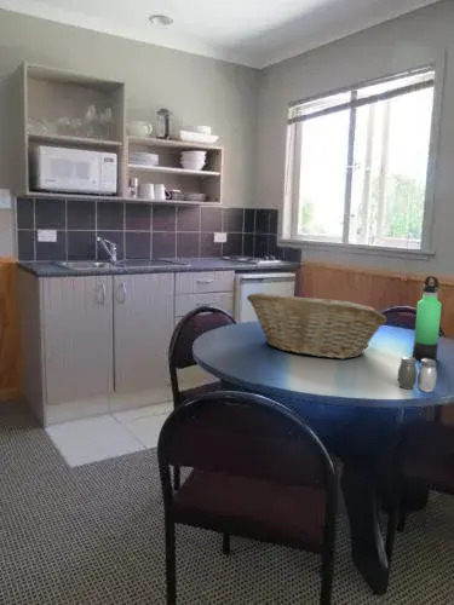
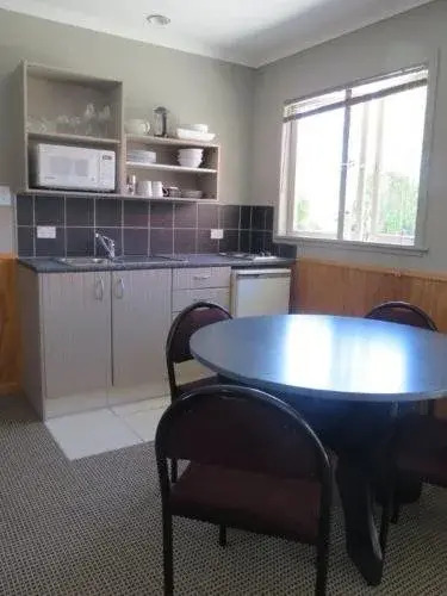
- thermos bottle (427, 317)
- salt and pepper shaker (418, 373)
- fruit basket (312, 319)
